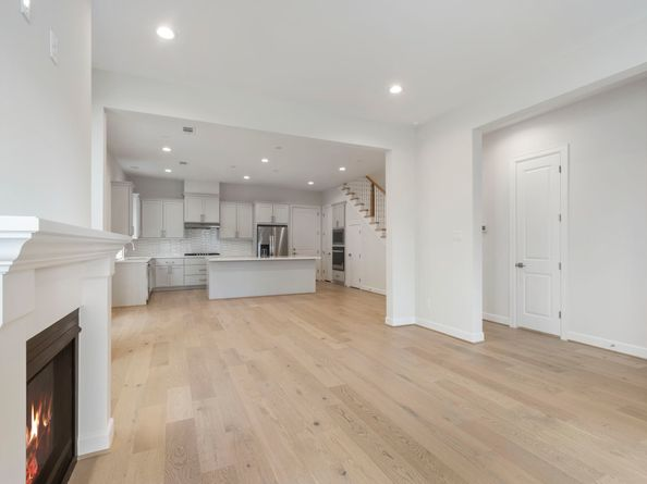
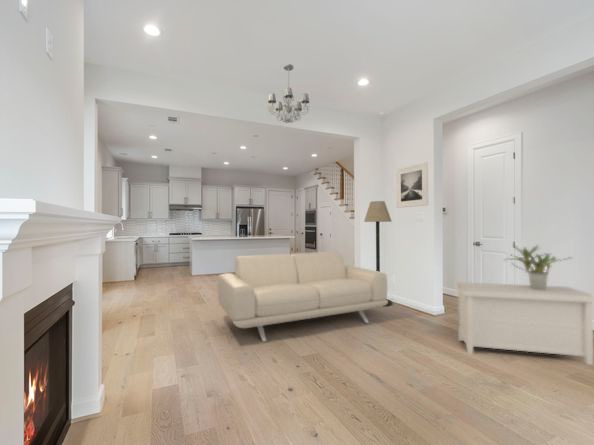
+ sofa (303, 288)
+ bench (518, 319)
+ potted plant (531, 266)
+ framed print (411, 186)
+ floor lamp (377, 252)
+ chandelier (288, 93)
